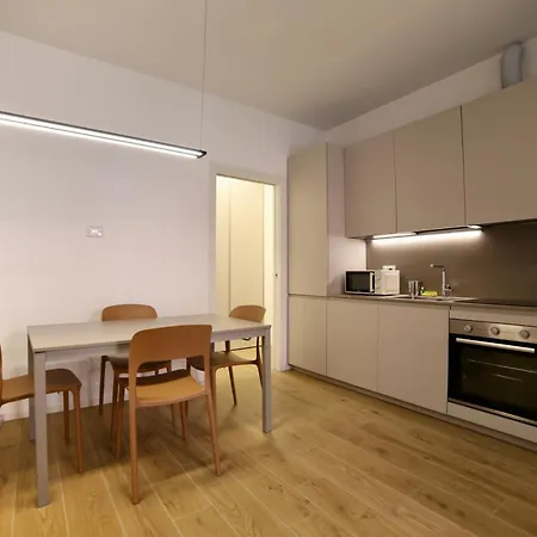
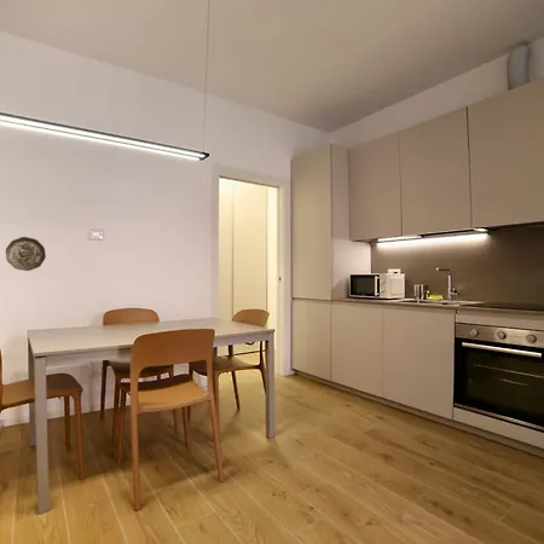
+ decorative plate (25, 254)
